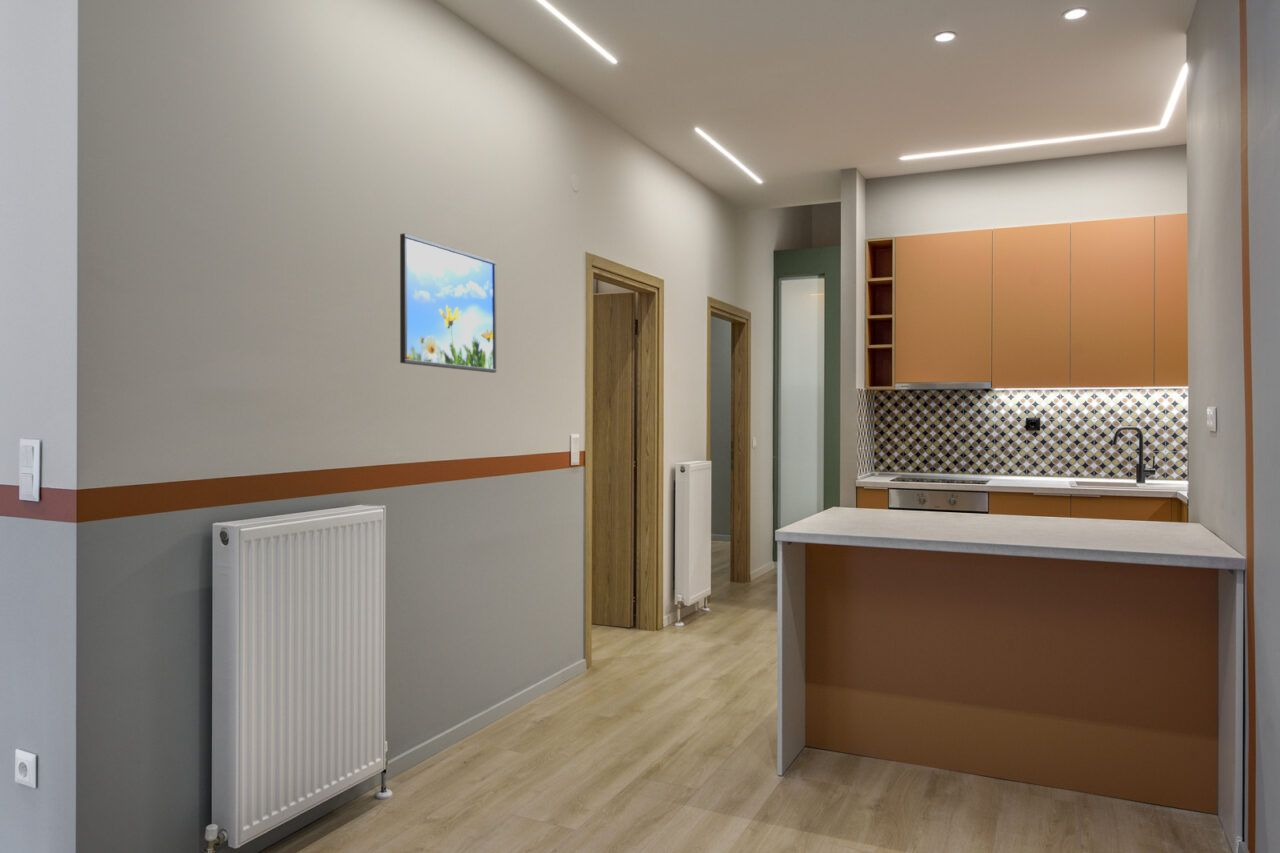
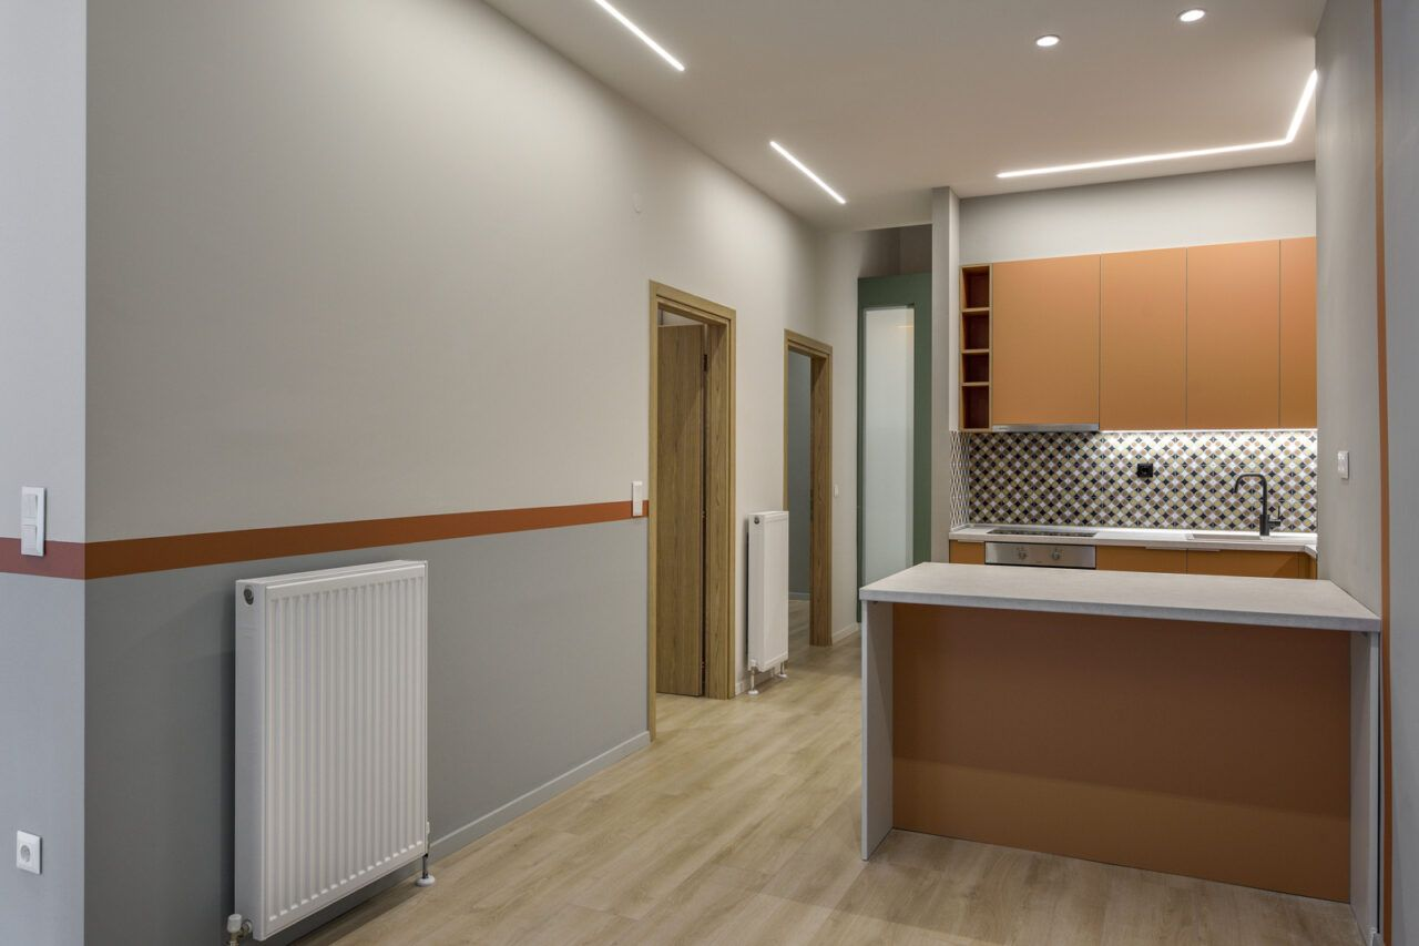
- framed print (451, 308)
